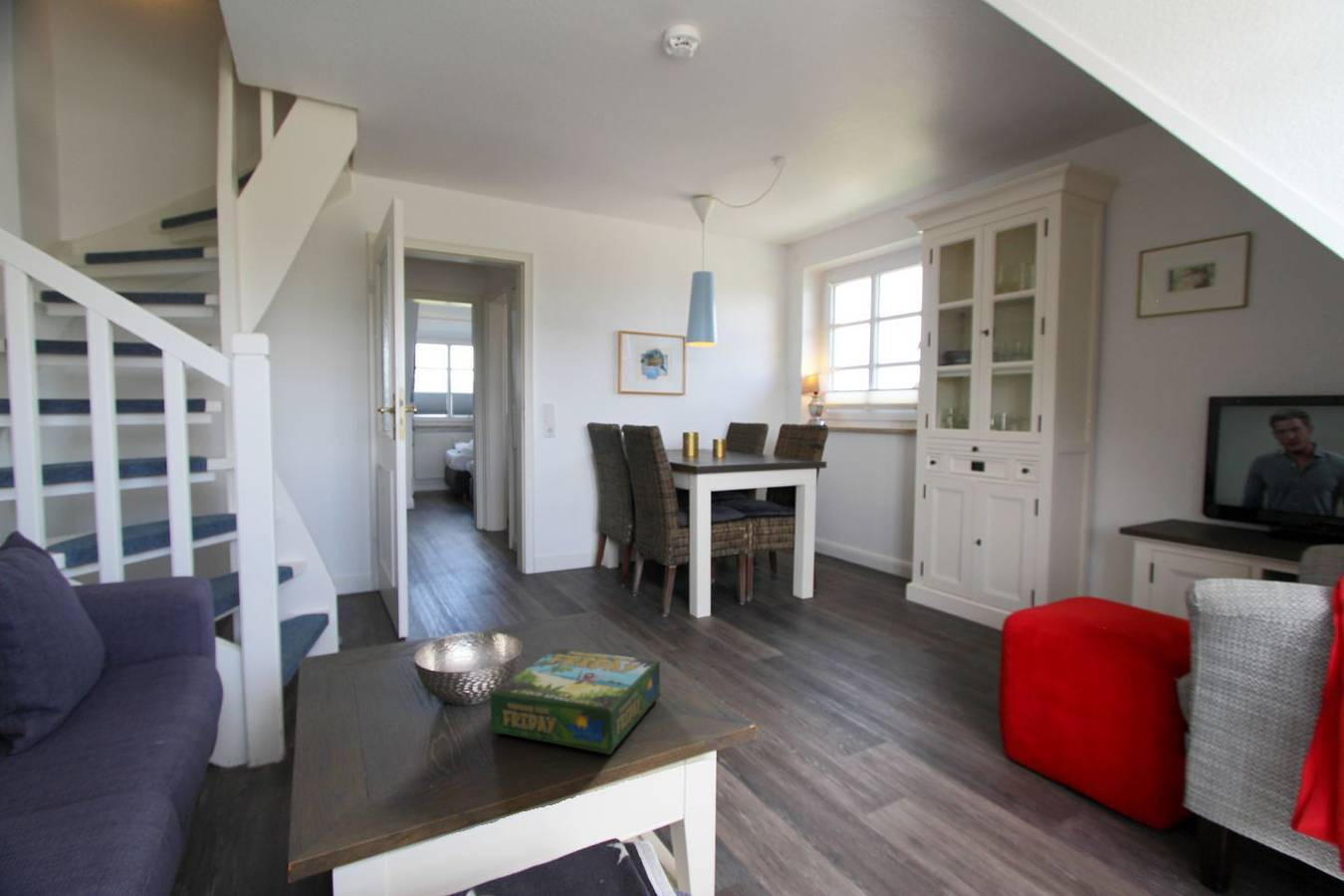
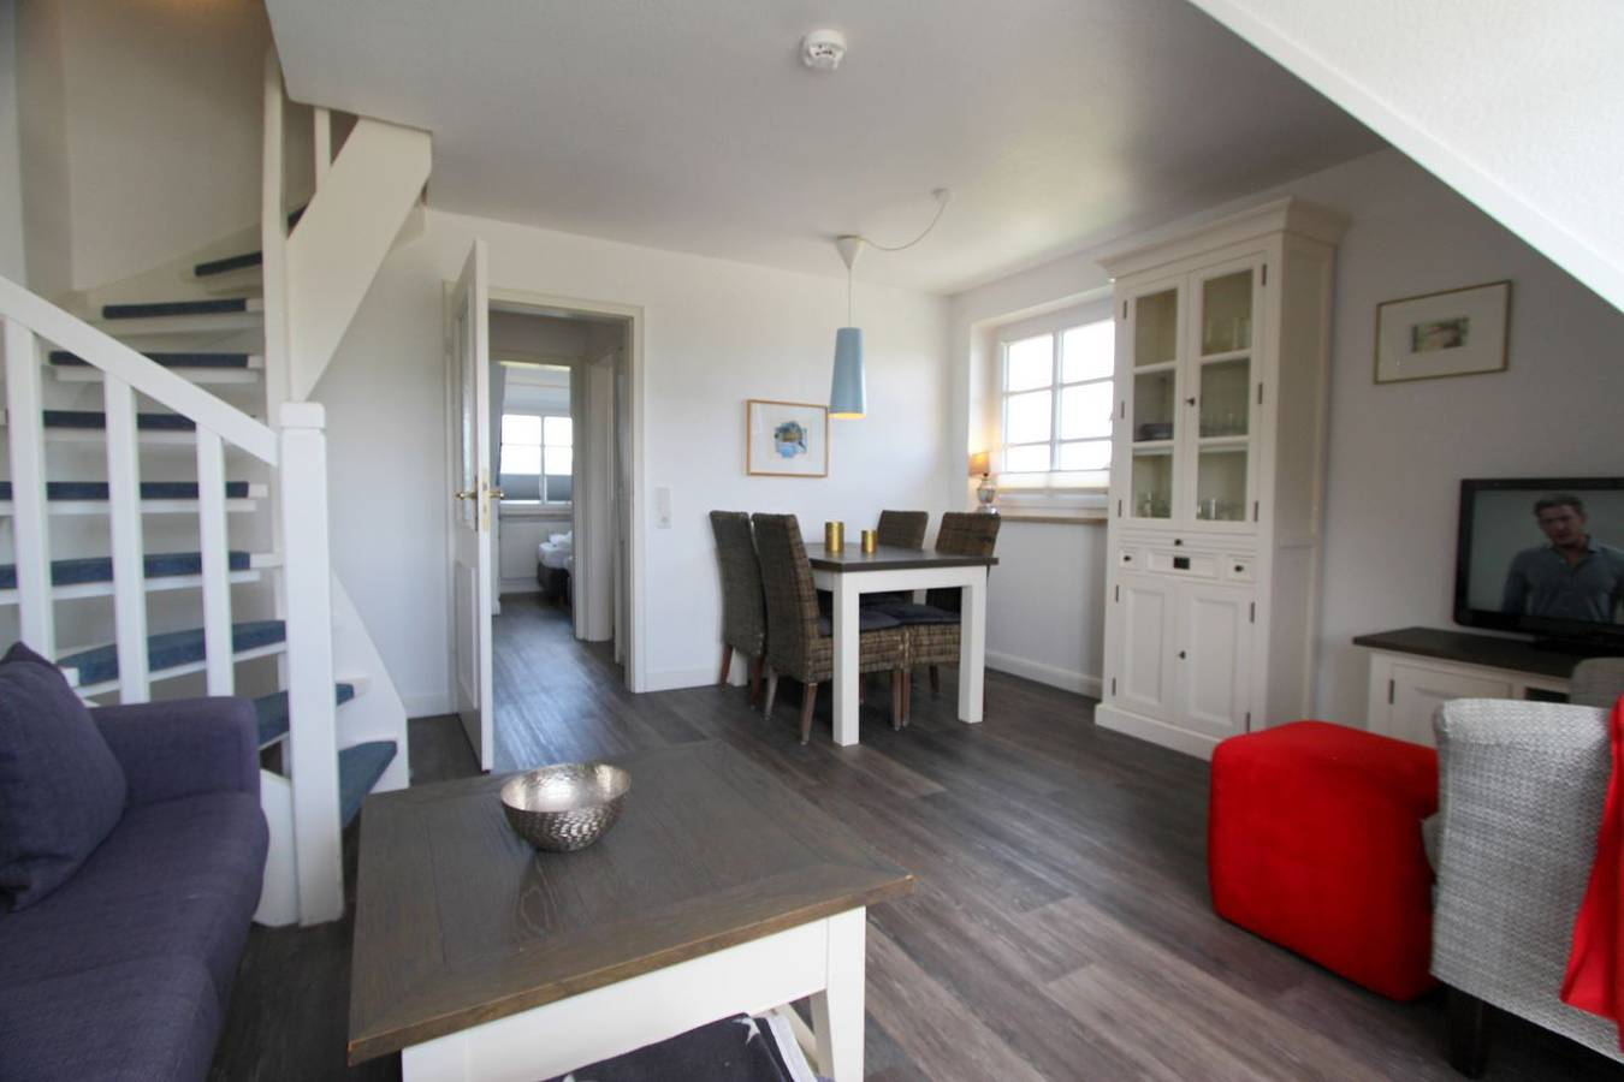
- board game (579, 694)
